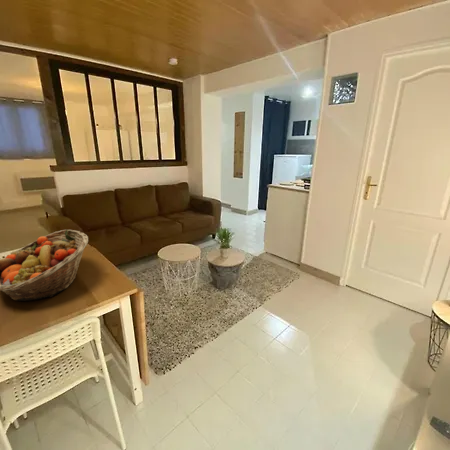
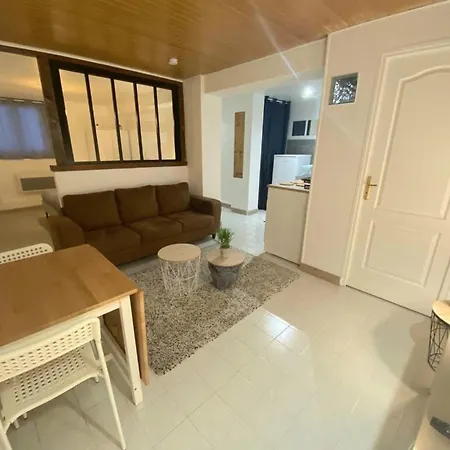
- fruit basket (44, 261)
